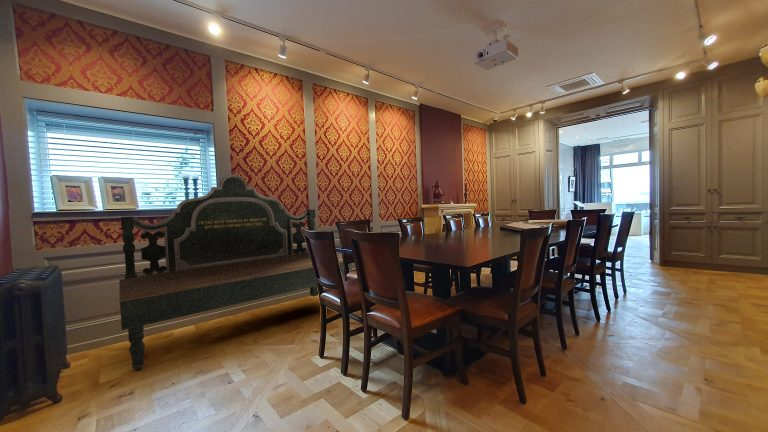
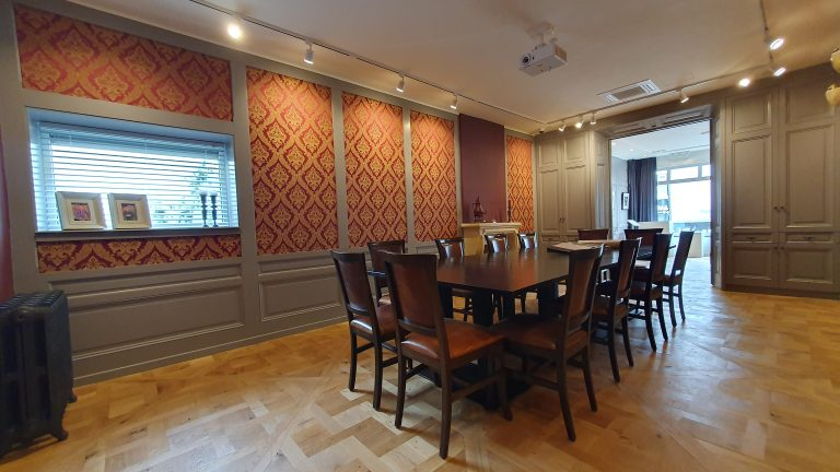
- bench (248, 247)
